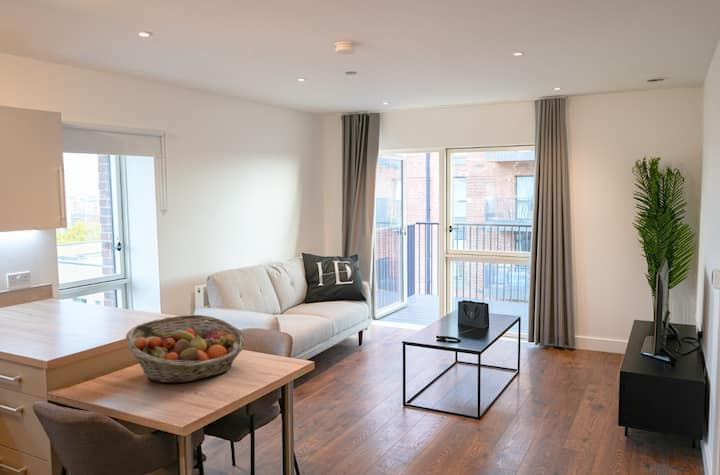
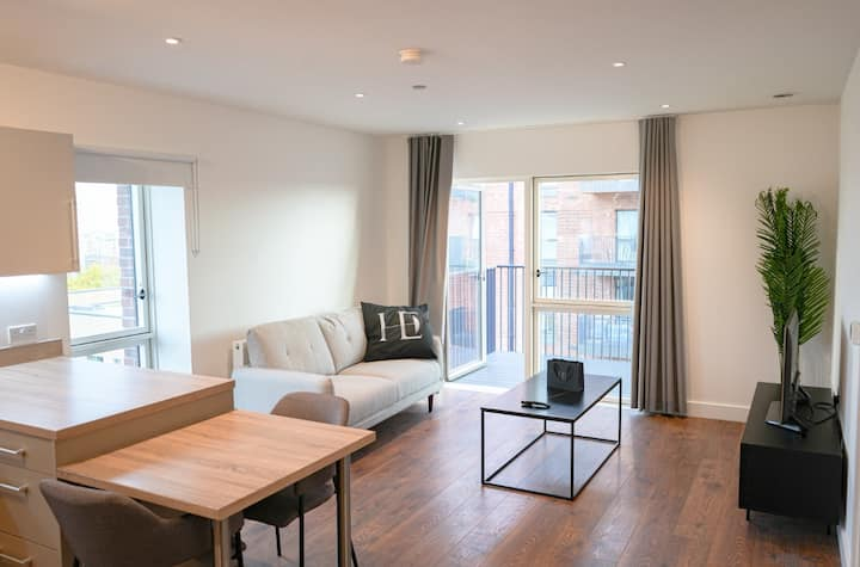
- fruit basket (187, 346)
